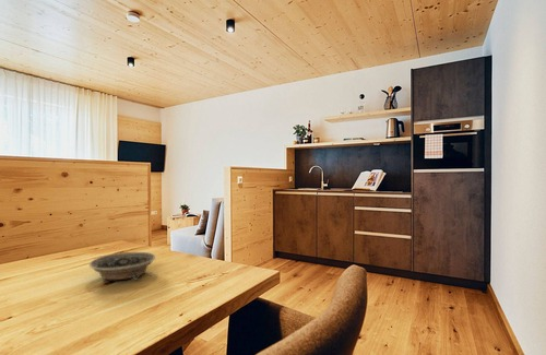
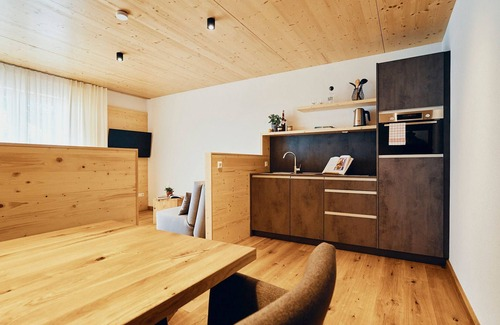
- bowl (123, 267)
